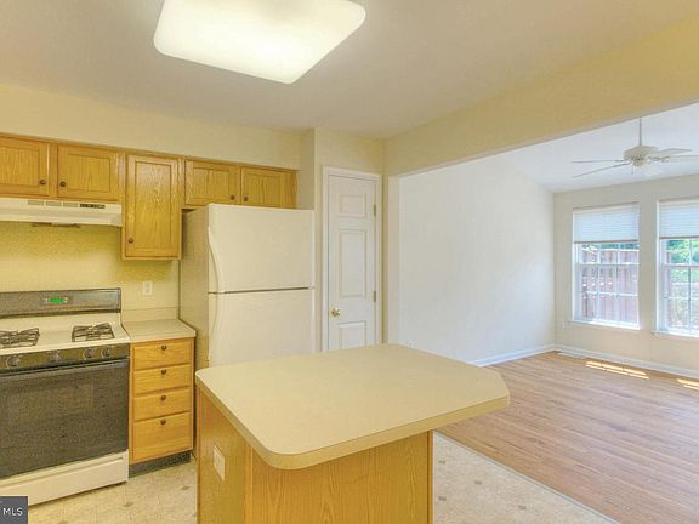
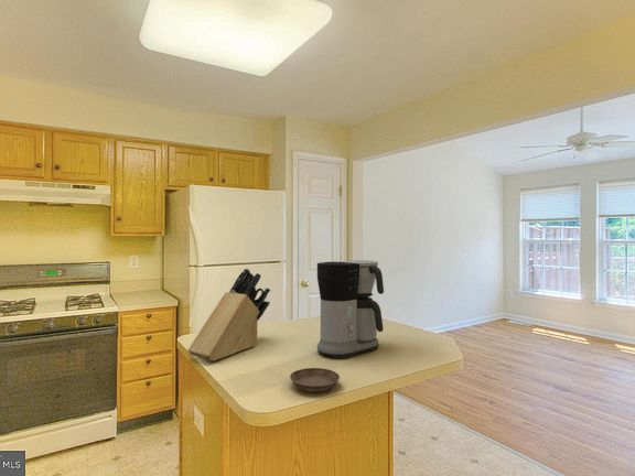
+ coffee maker (352, 305)
+ knife block (233, 310)
+ saucer (314, 380)
